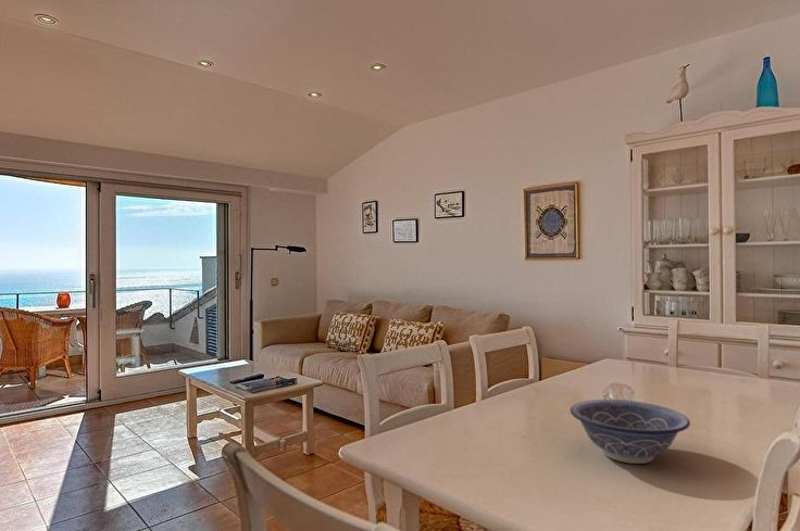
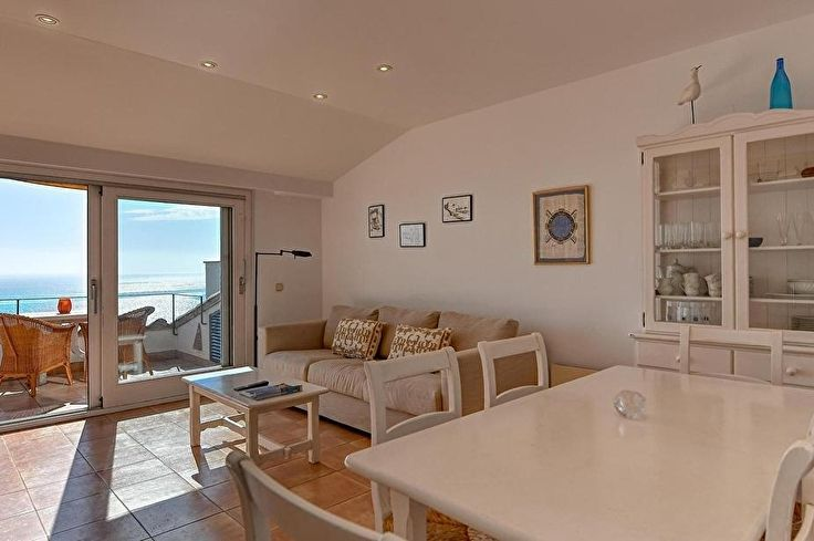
- decorative bowl (627, 433)
